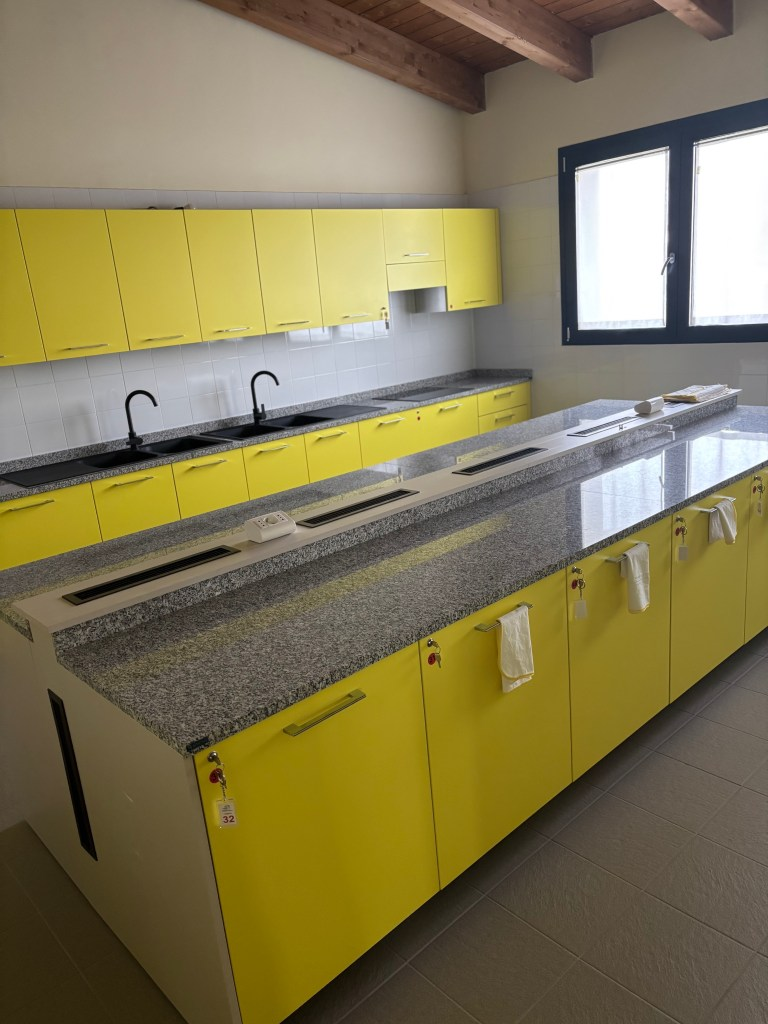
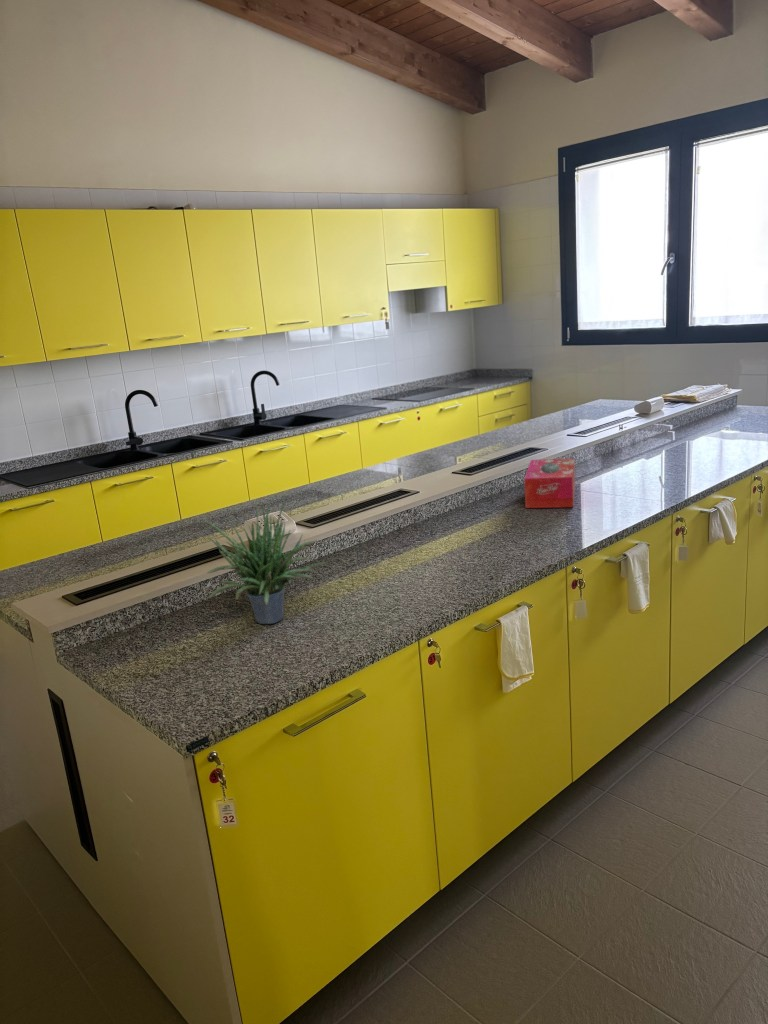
+ tissue box (550, 482)
+ potted plant (257, 557)
